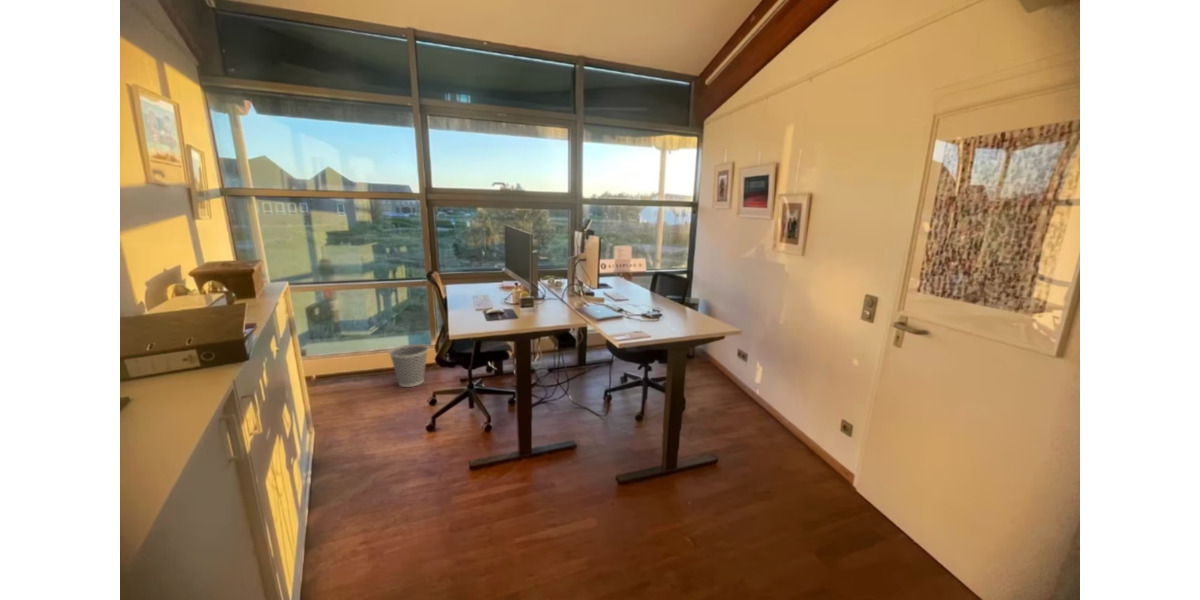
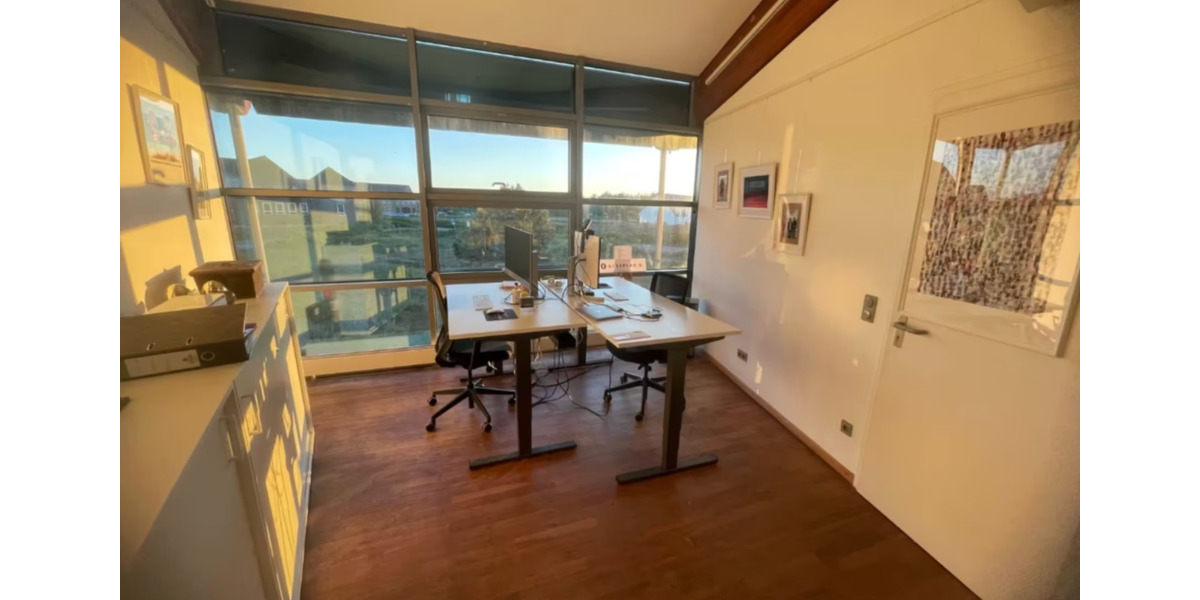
- wastebasket (410, 366)
